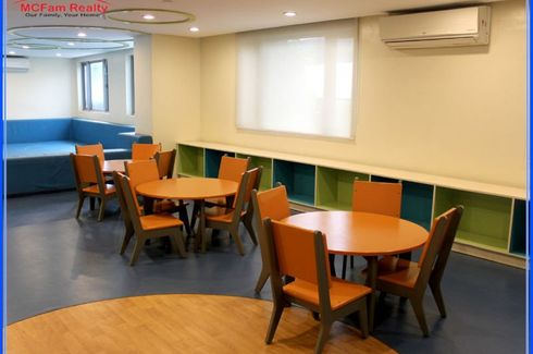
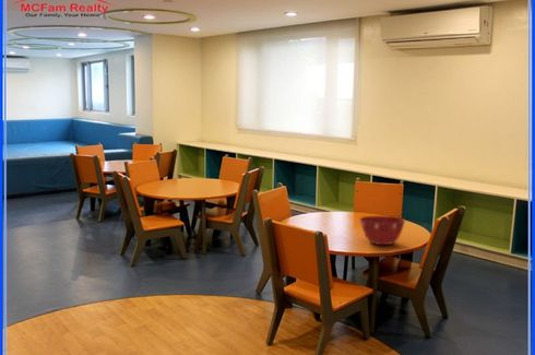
+ mixing bowl (381, 230)
